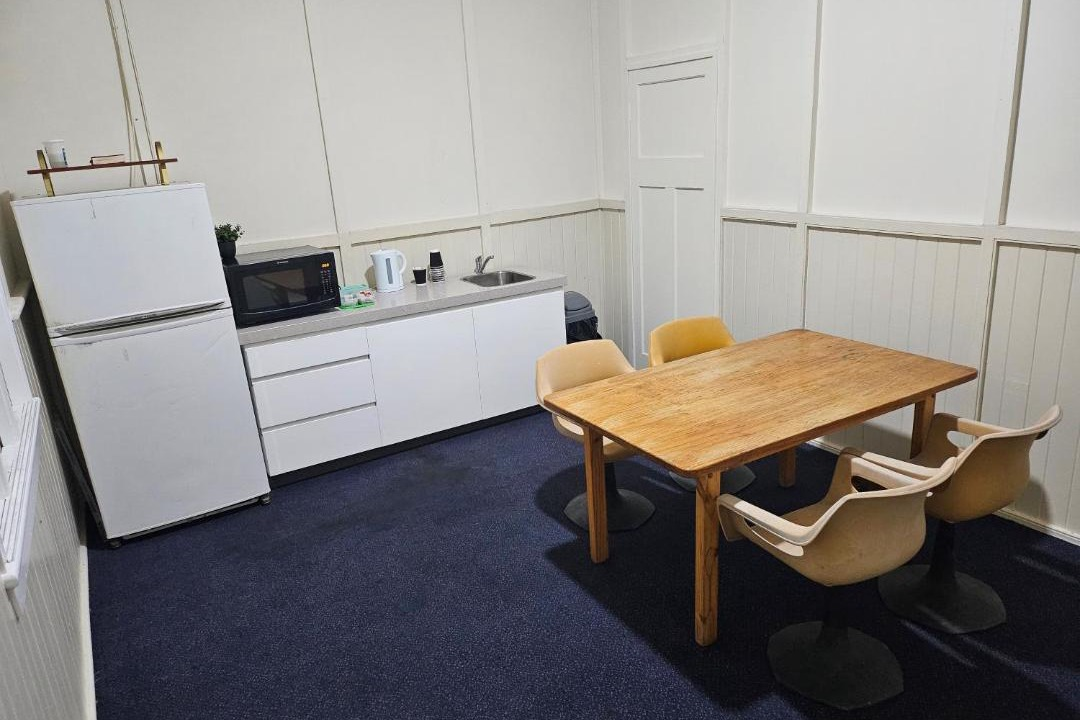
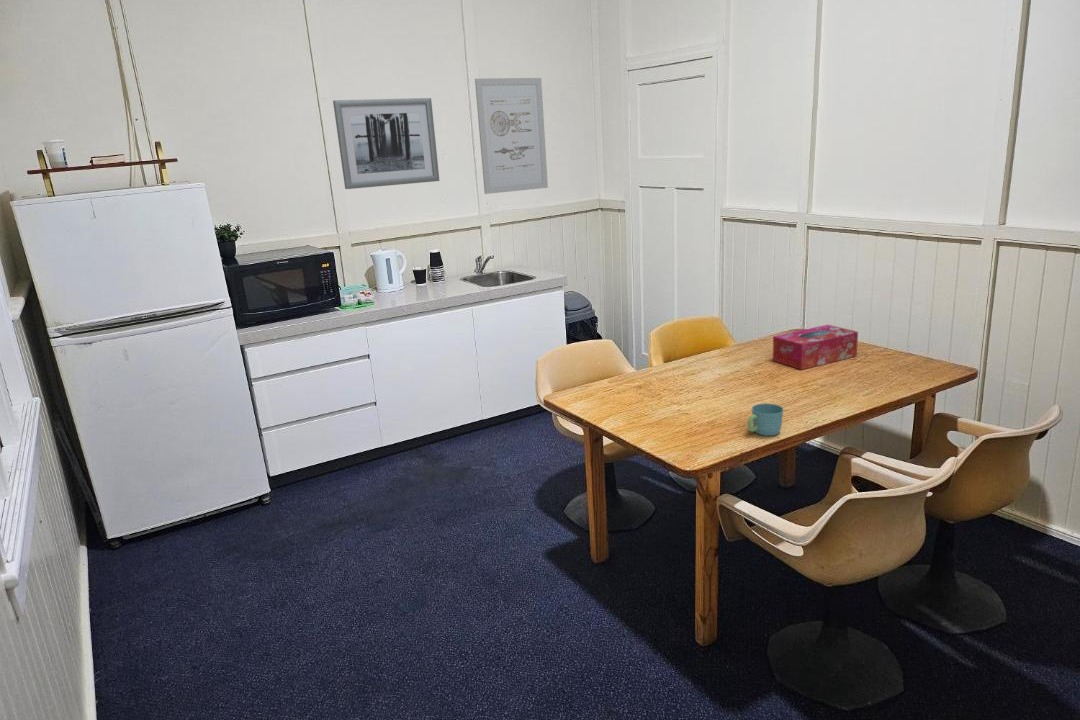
+ mug (763, 420)
+ wall art (513, 135)
+ wall art (388, 142)
+ tissue box (815, 346)
